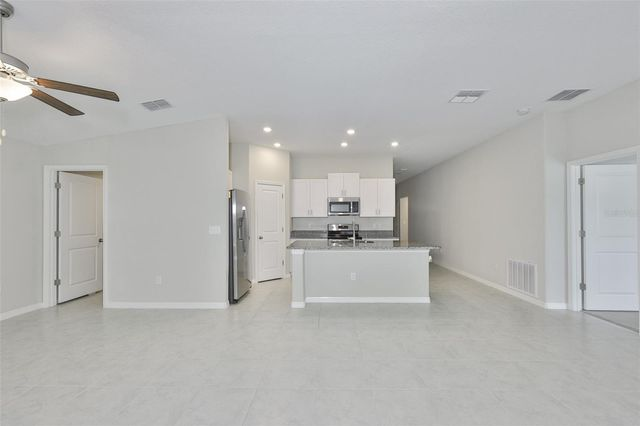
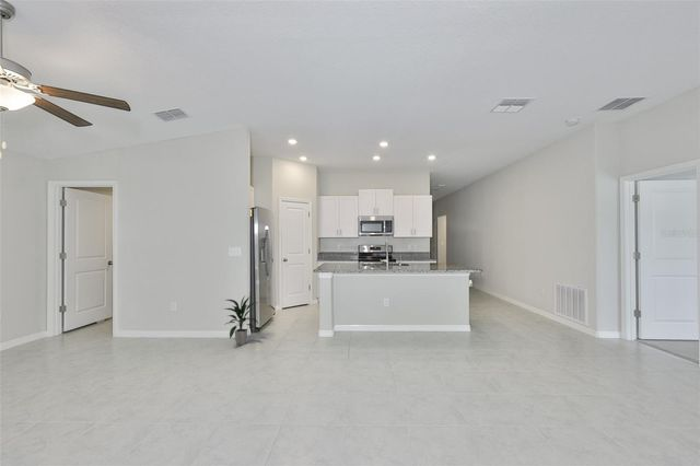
+ indoor plant (240, 318)
